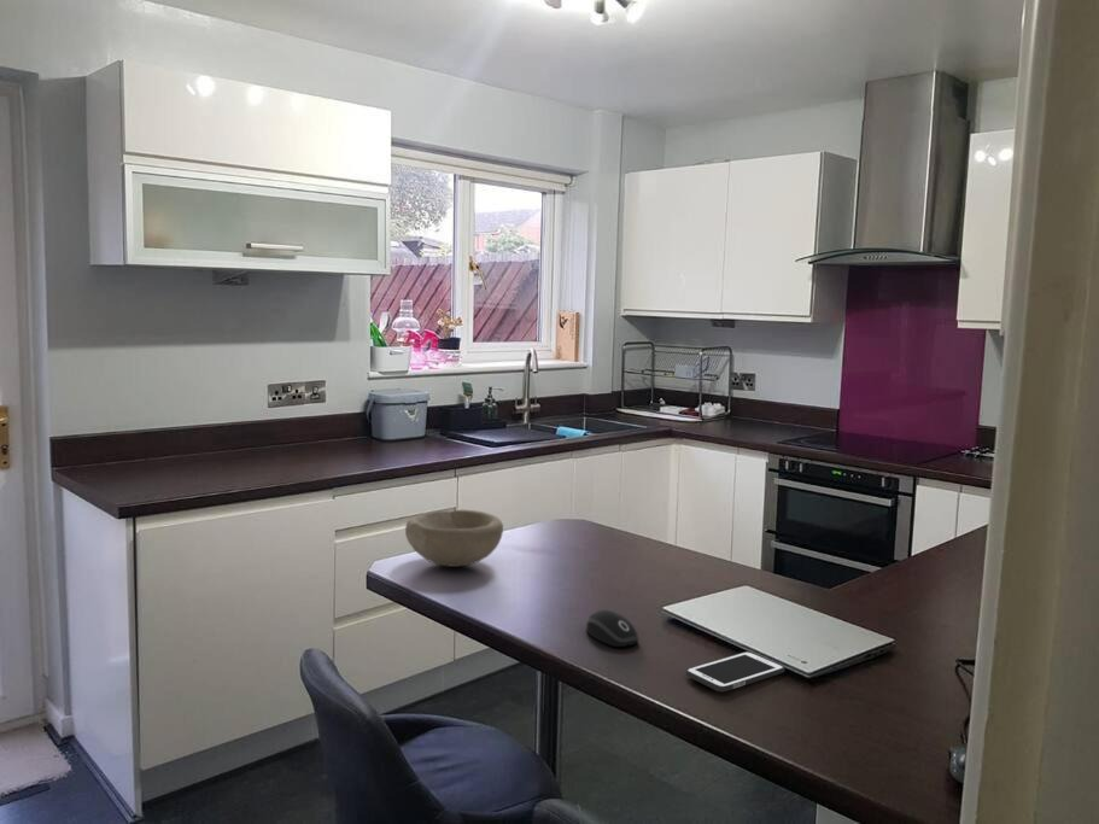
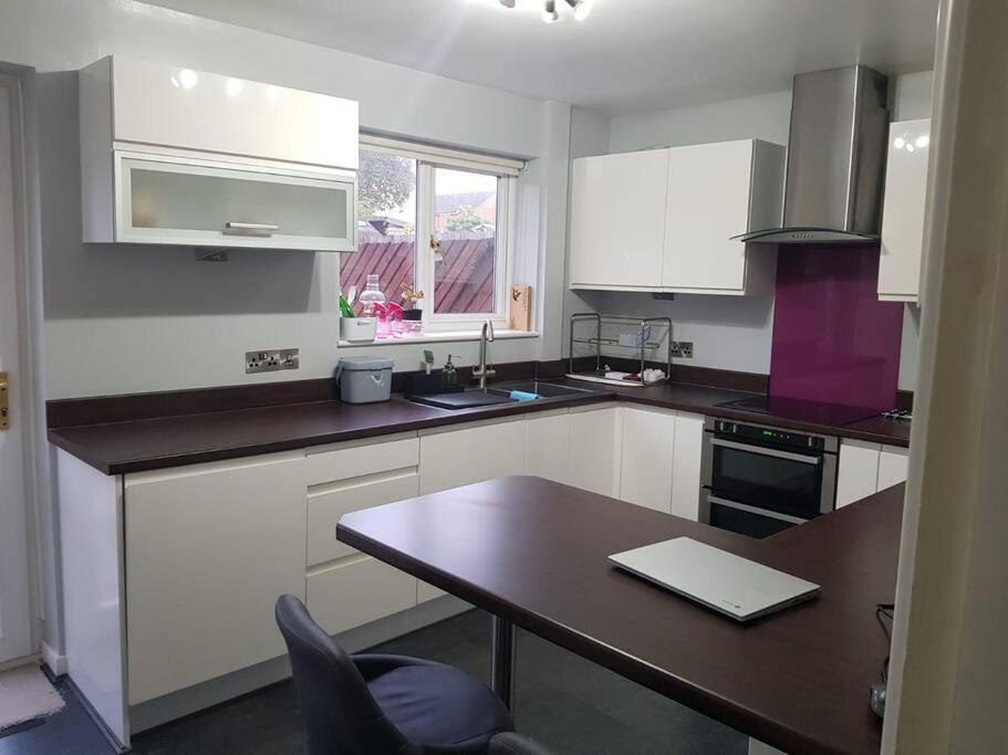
- bowl (454, 540)
- cell phone (735, 671)
- computer mouse (610, 624)
